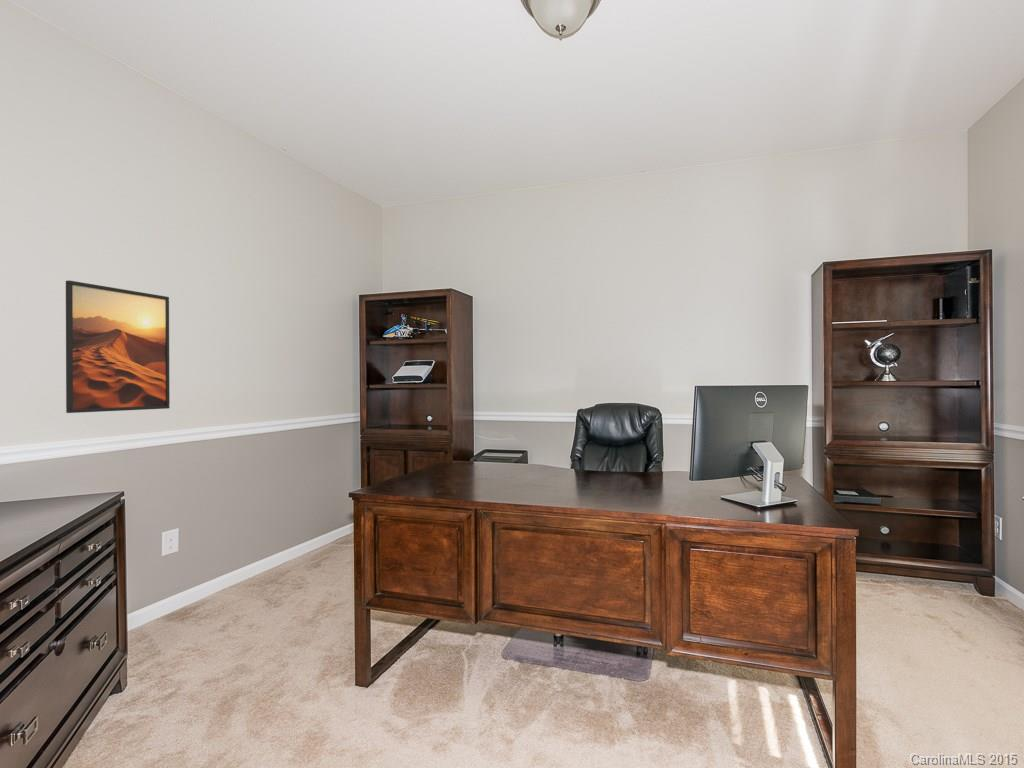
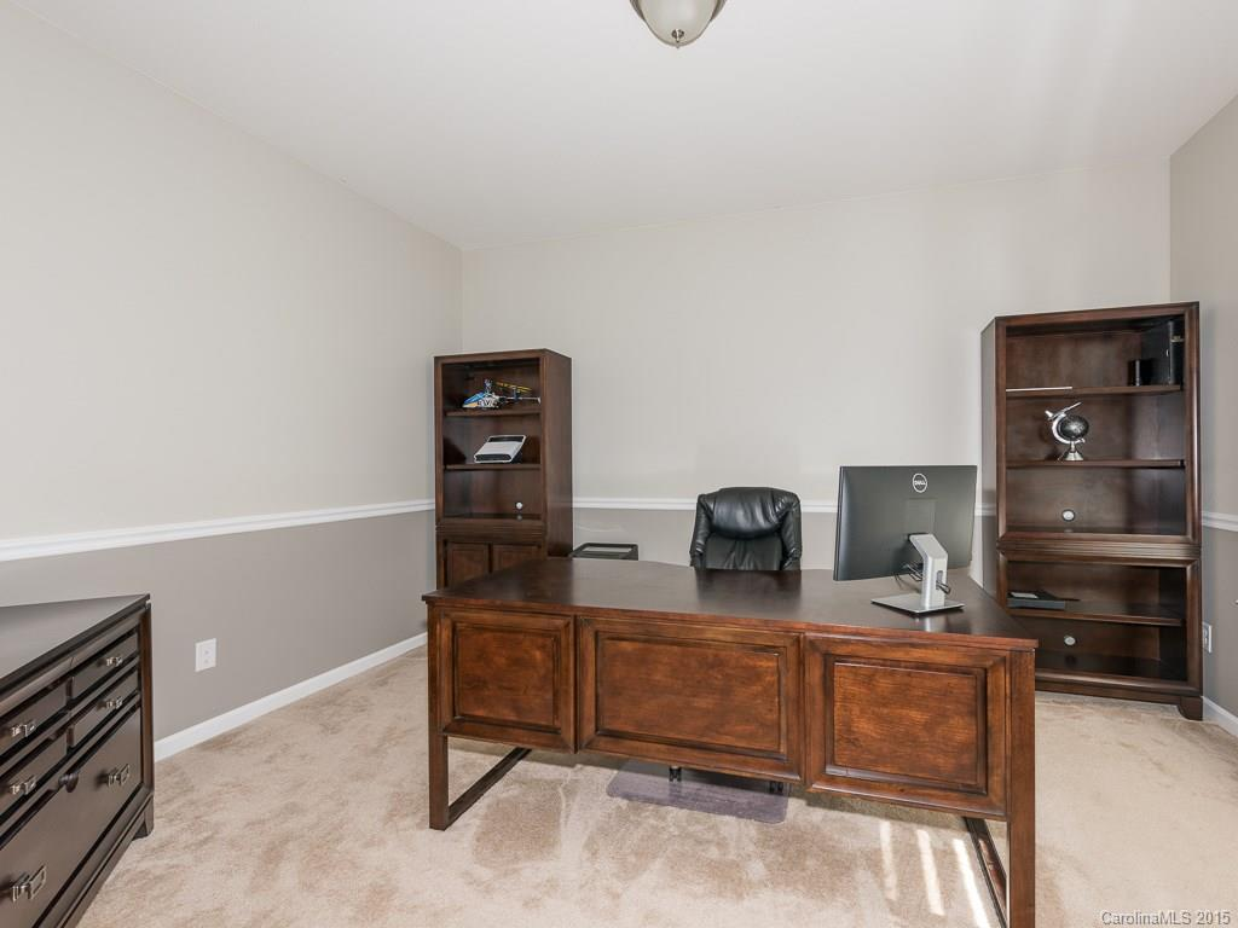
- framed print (122, 349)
